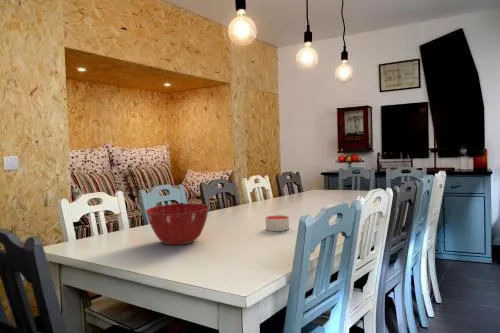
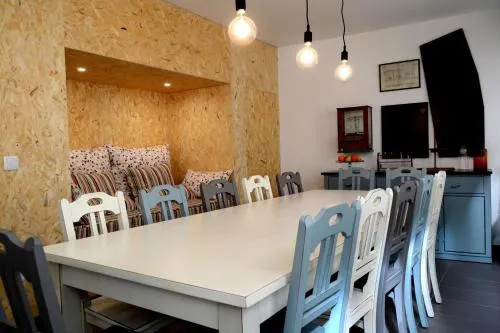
- candle (277, 222)
- mixing bowl (178, 224)
